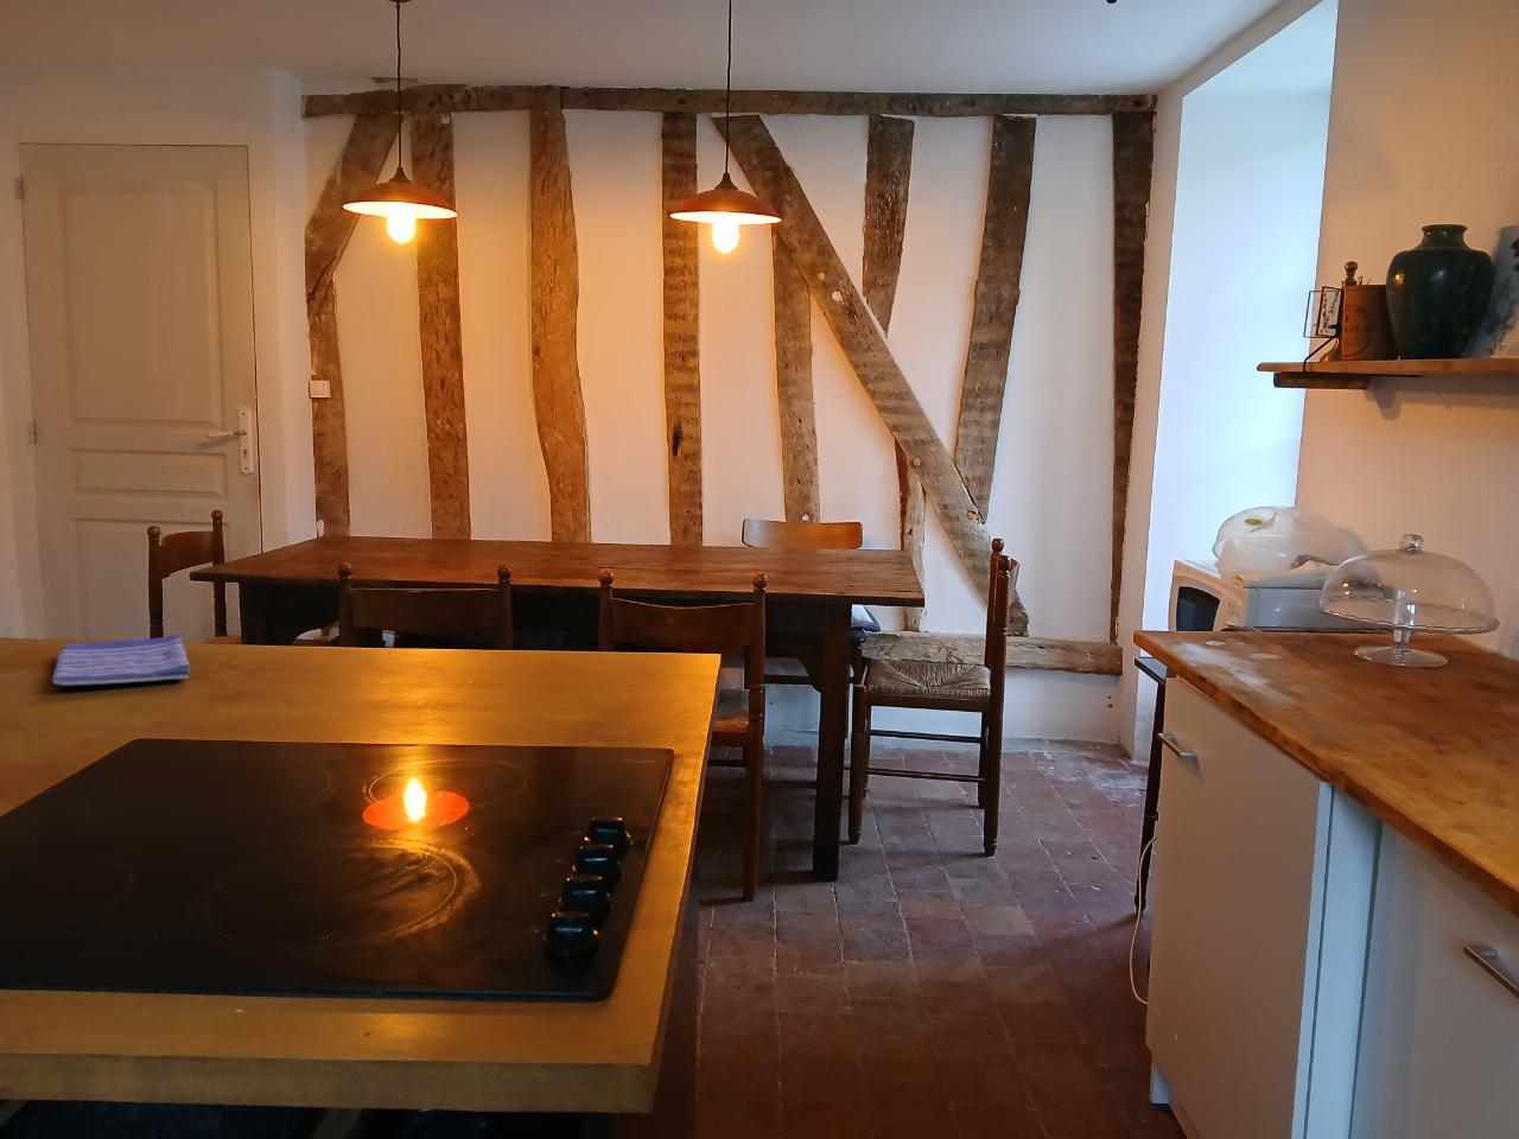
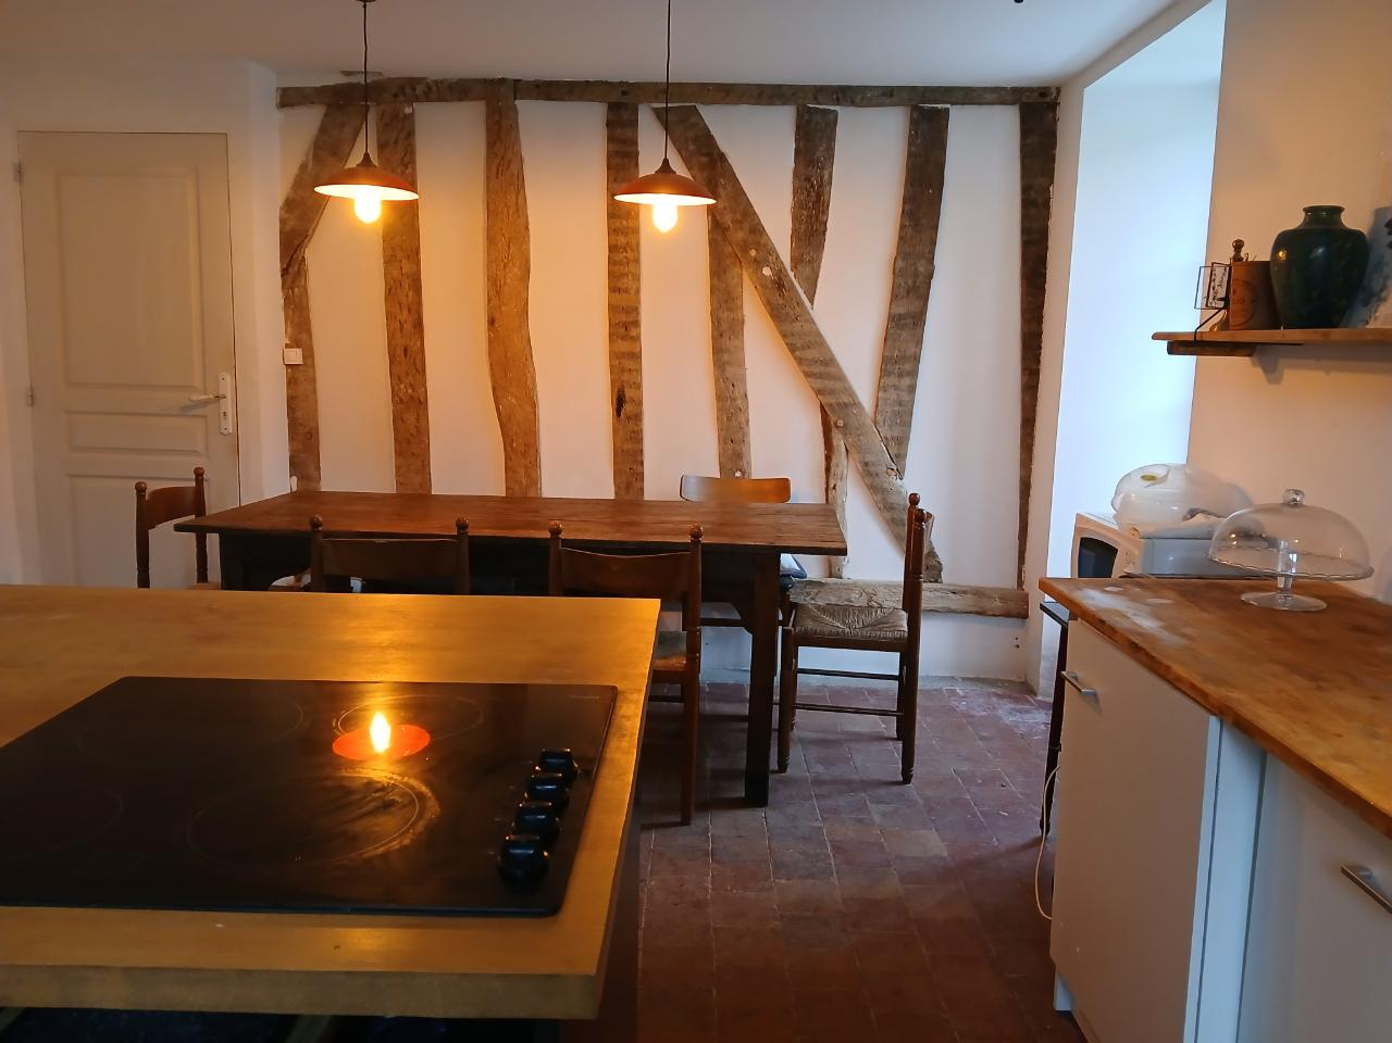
- dish towel (123, 658)
